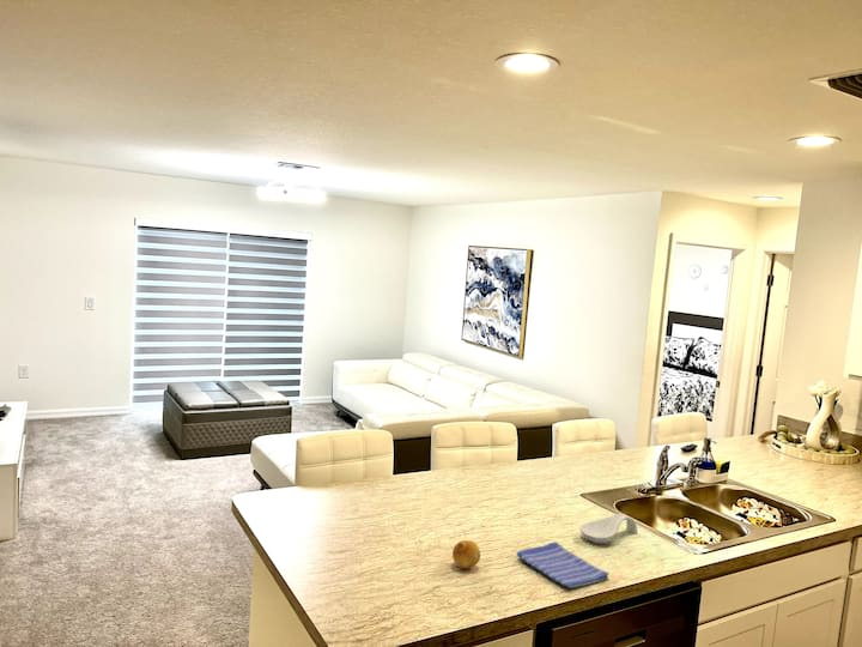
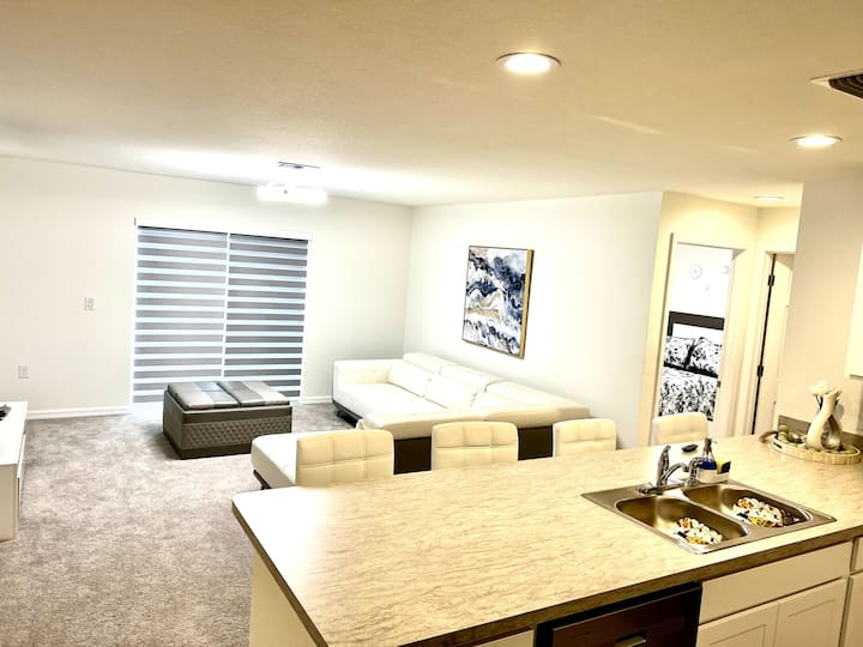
- dish towel (560, 563)
- spoon rest (609, 527)
- fruit (466, 554)
